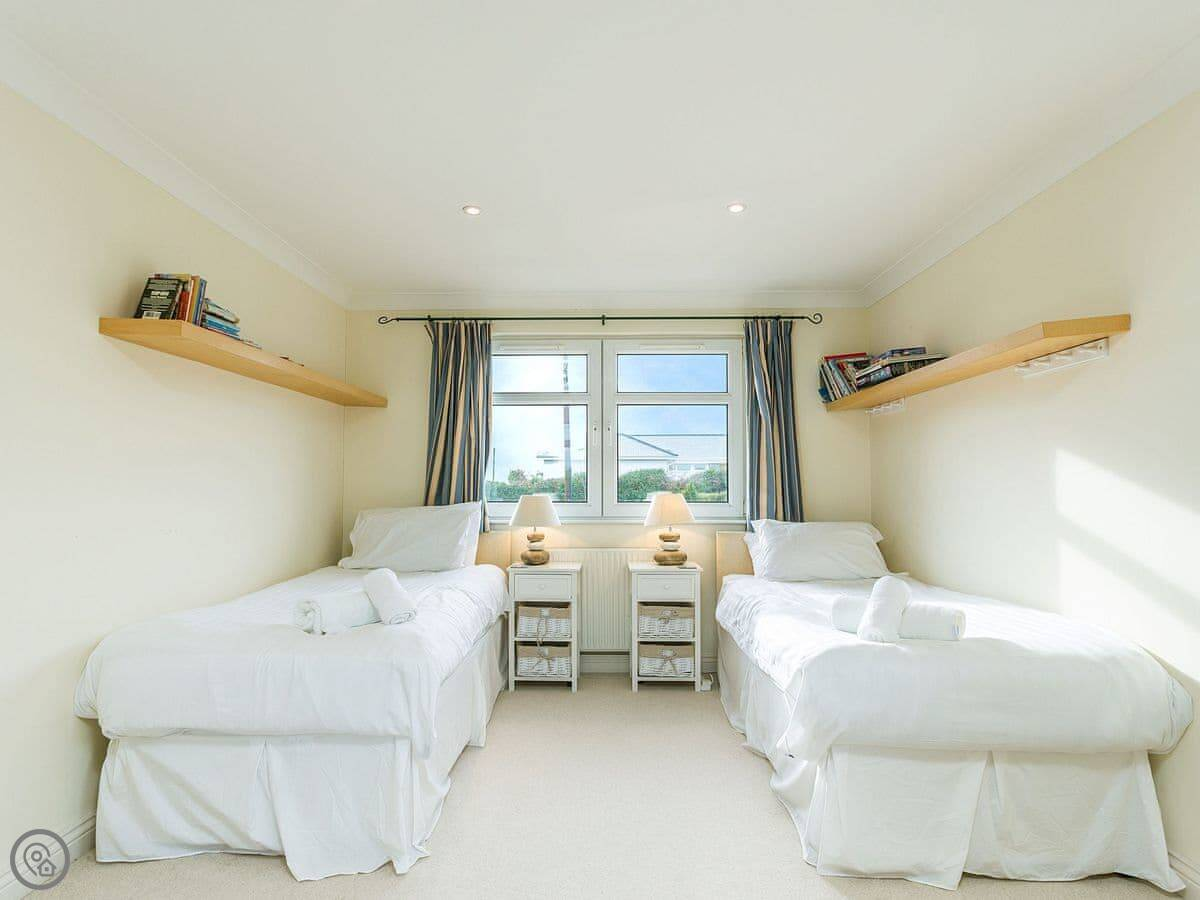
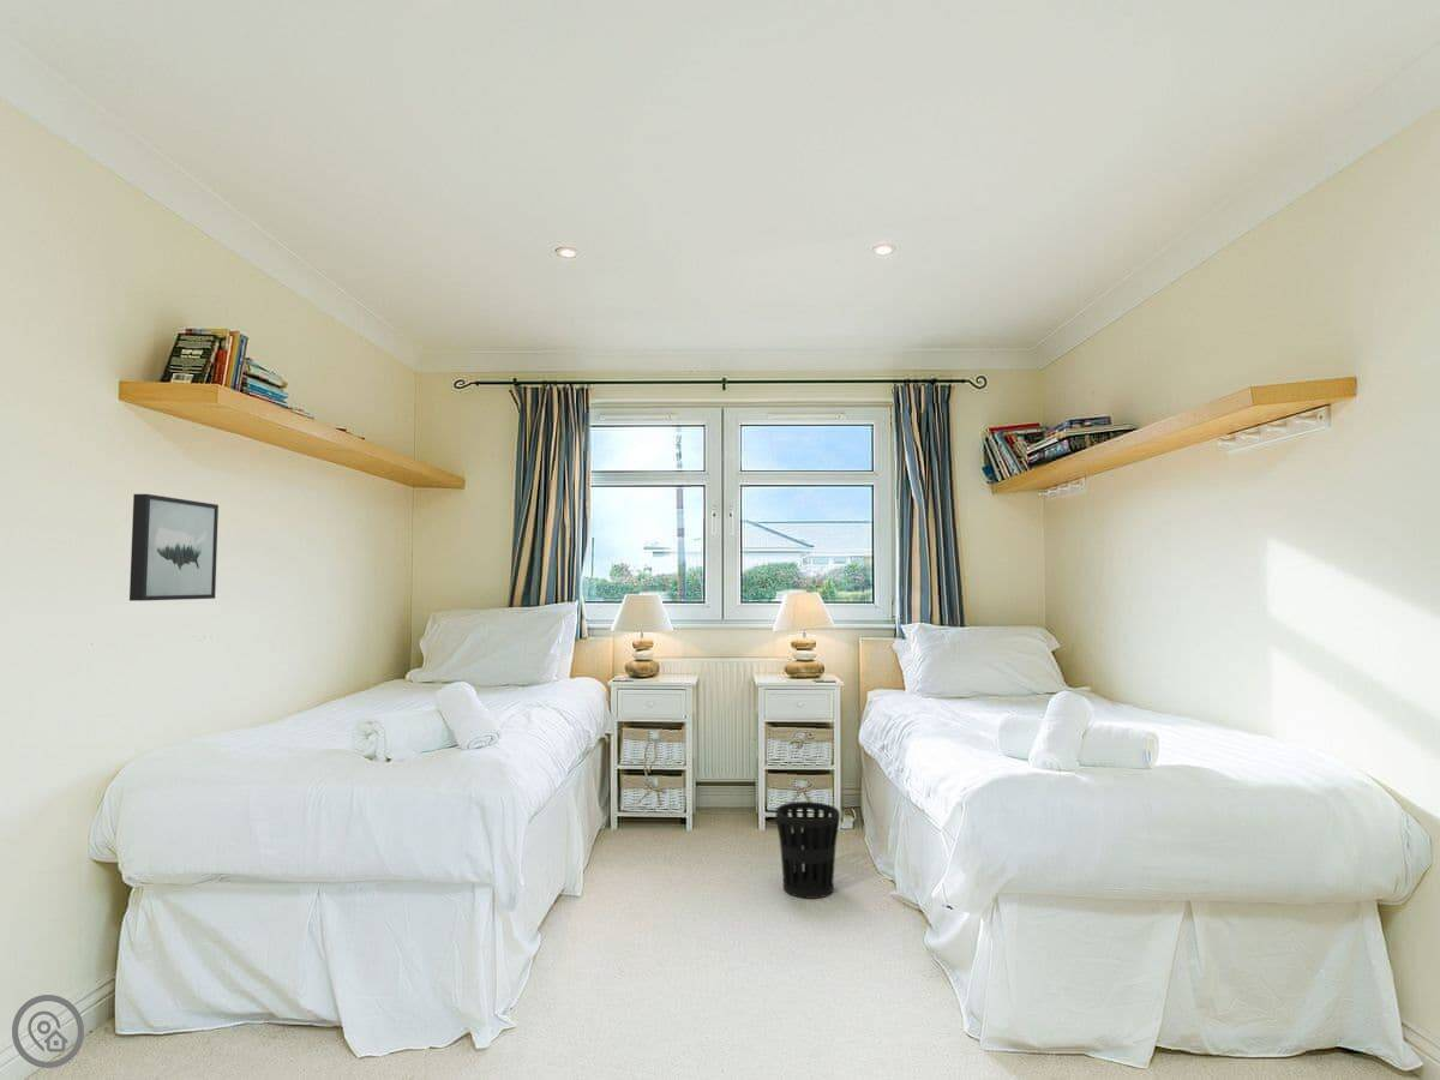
+ wastebasket (808, 848)
+ wall art (176, 548)
